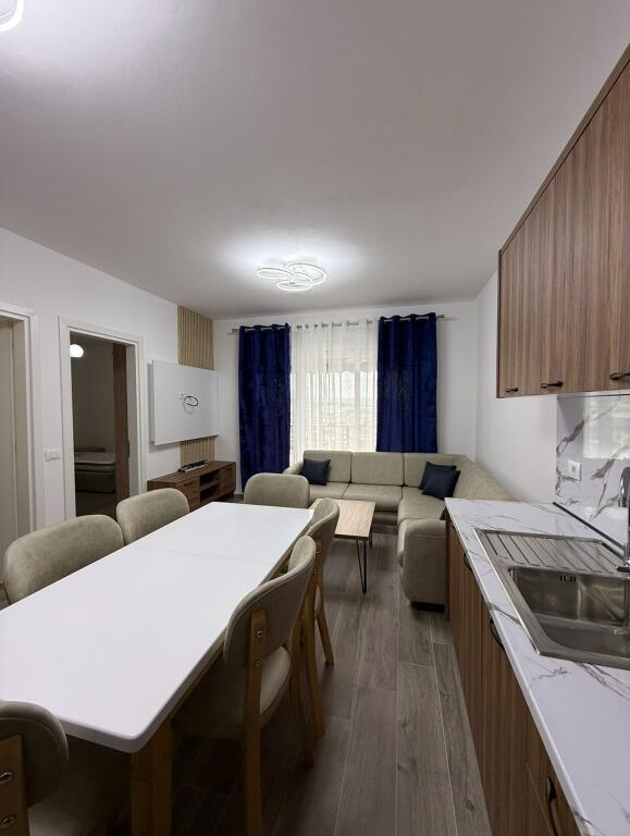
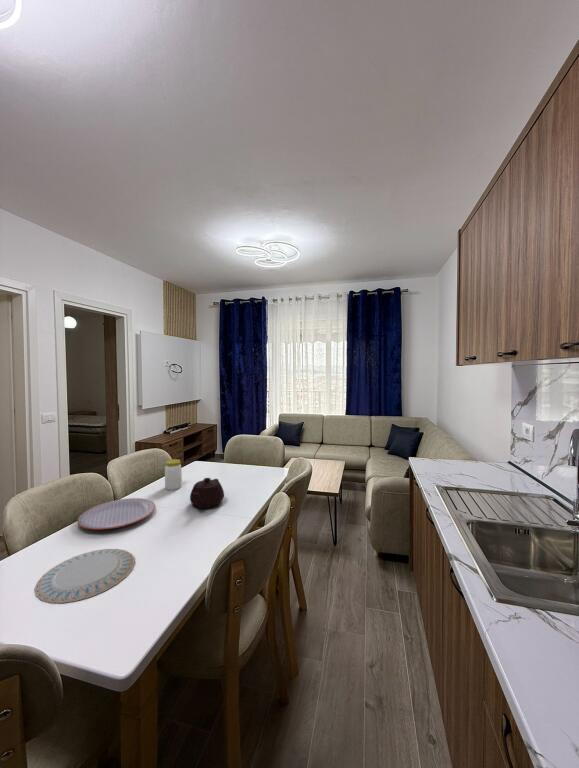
+ plate (118, 514)
+ chinaware (88, 570)
+ teapot (206, 491)
+ jar (173, 474)
